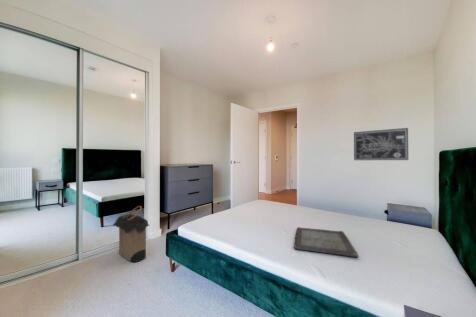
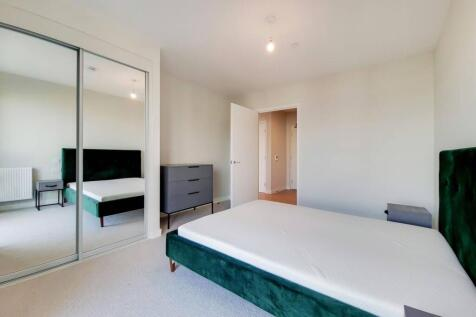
- serving tray (322, 239)
- wall art (379, 145)
- laundry hamper (131, 230)
